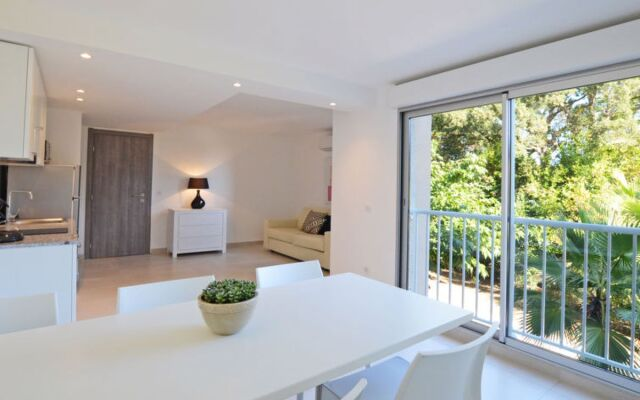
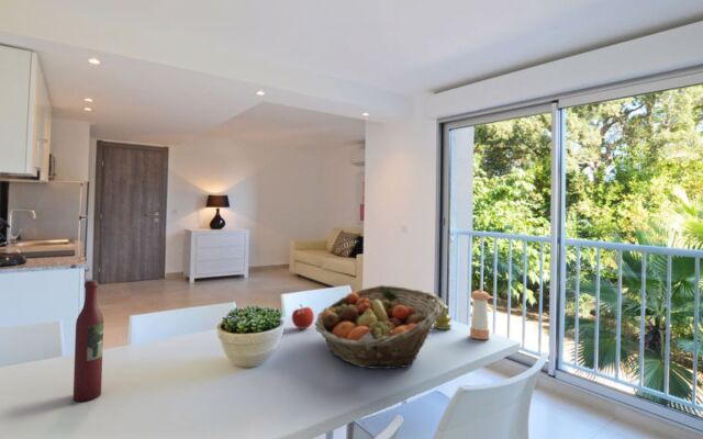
+ fruit basket (377, 322)
+ salt shaker (442, 315)
+ wine bottle (89, 338)
+ pepper shaker (479, 313)
+ fruit (302, 316)
